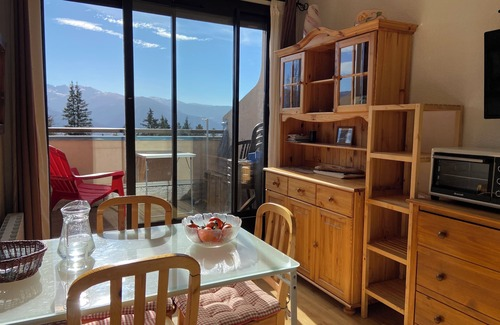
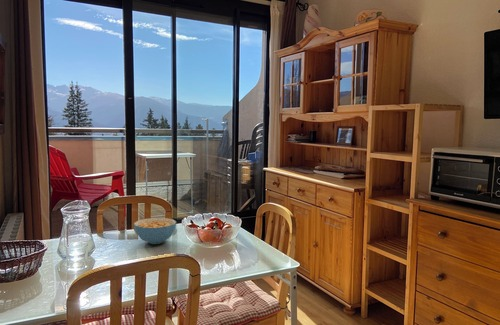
+ cereal bowl (155, 232)
